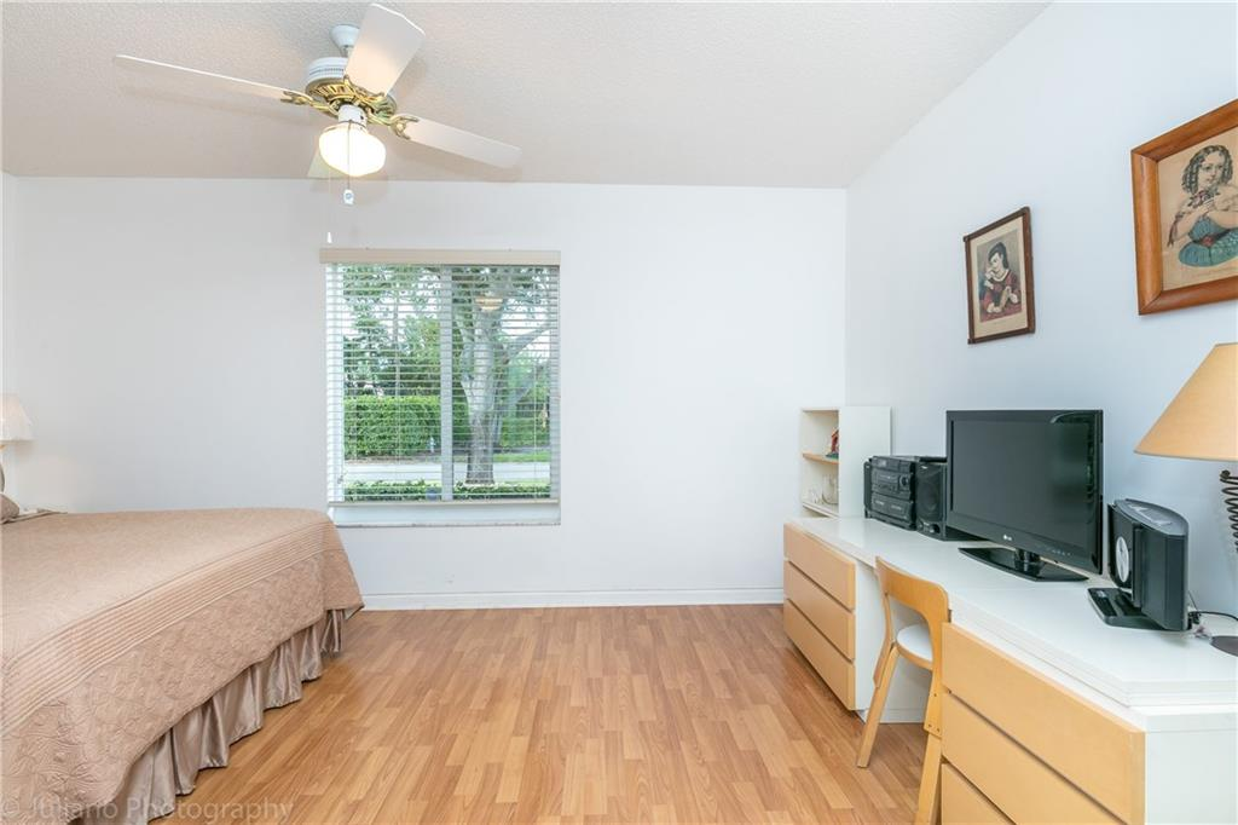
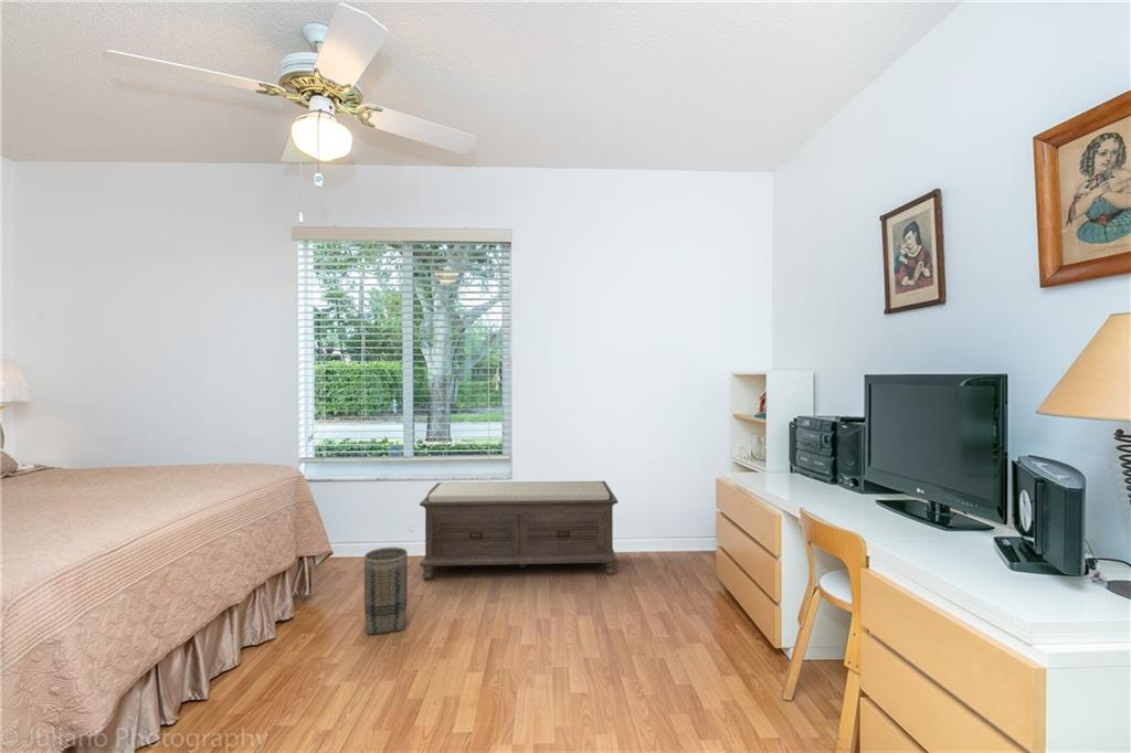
+ bench (520, 527)
+ basket (385, 588)
